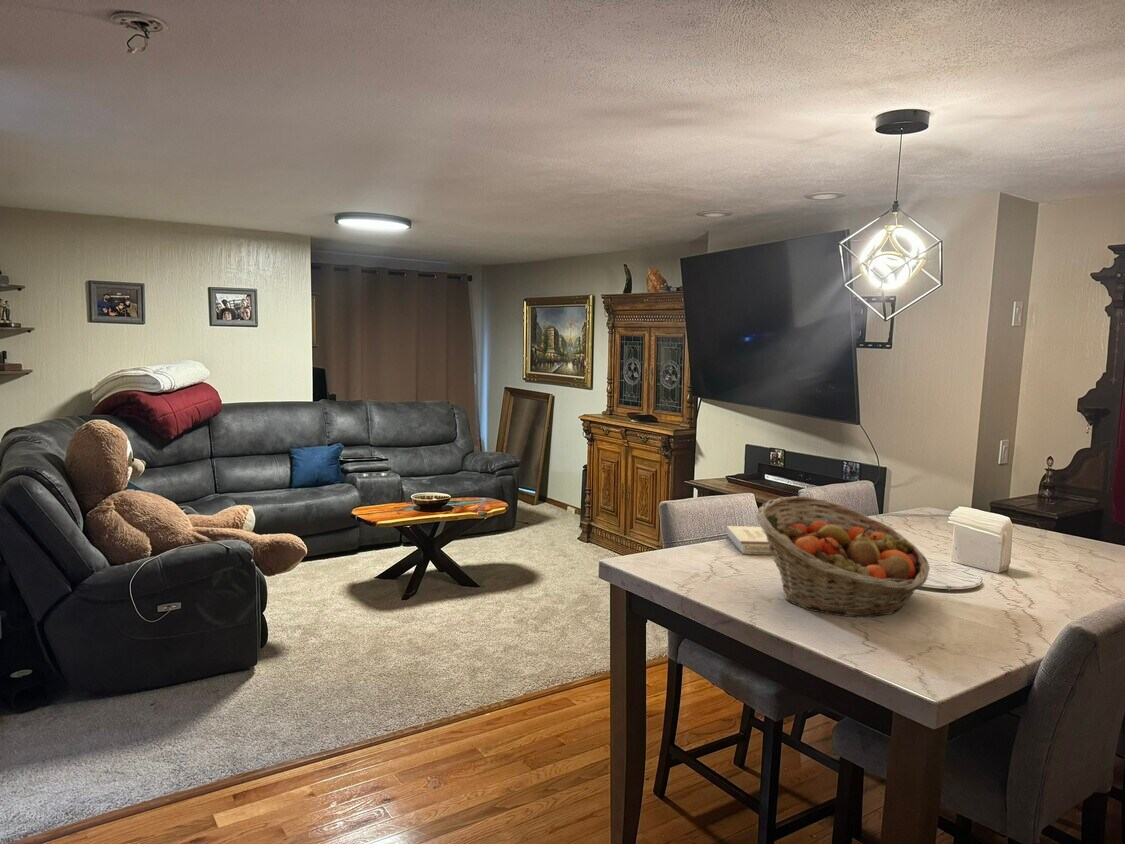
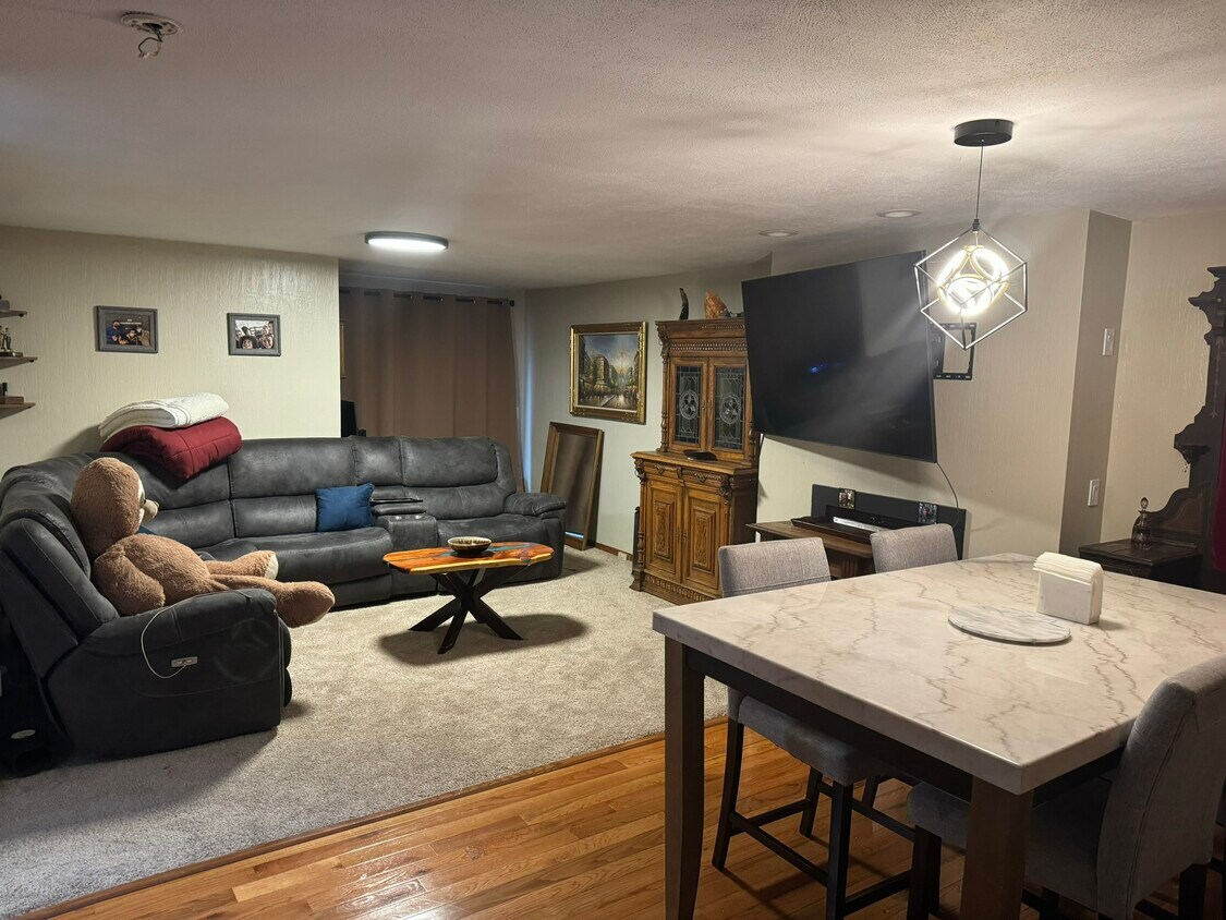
- book (768, 542)
- fruit basket (840, 552)
